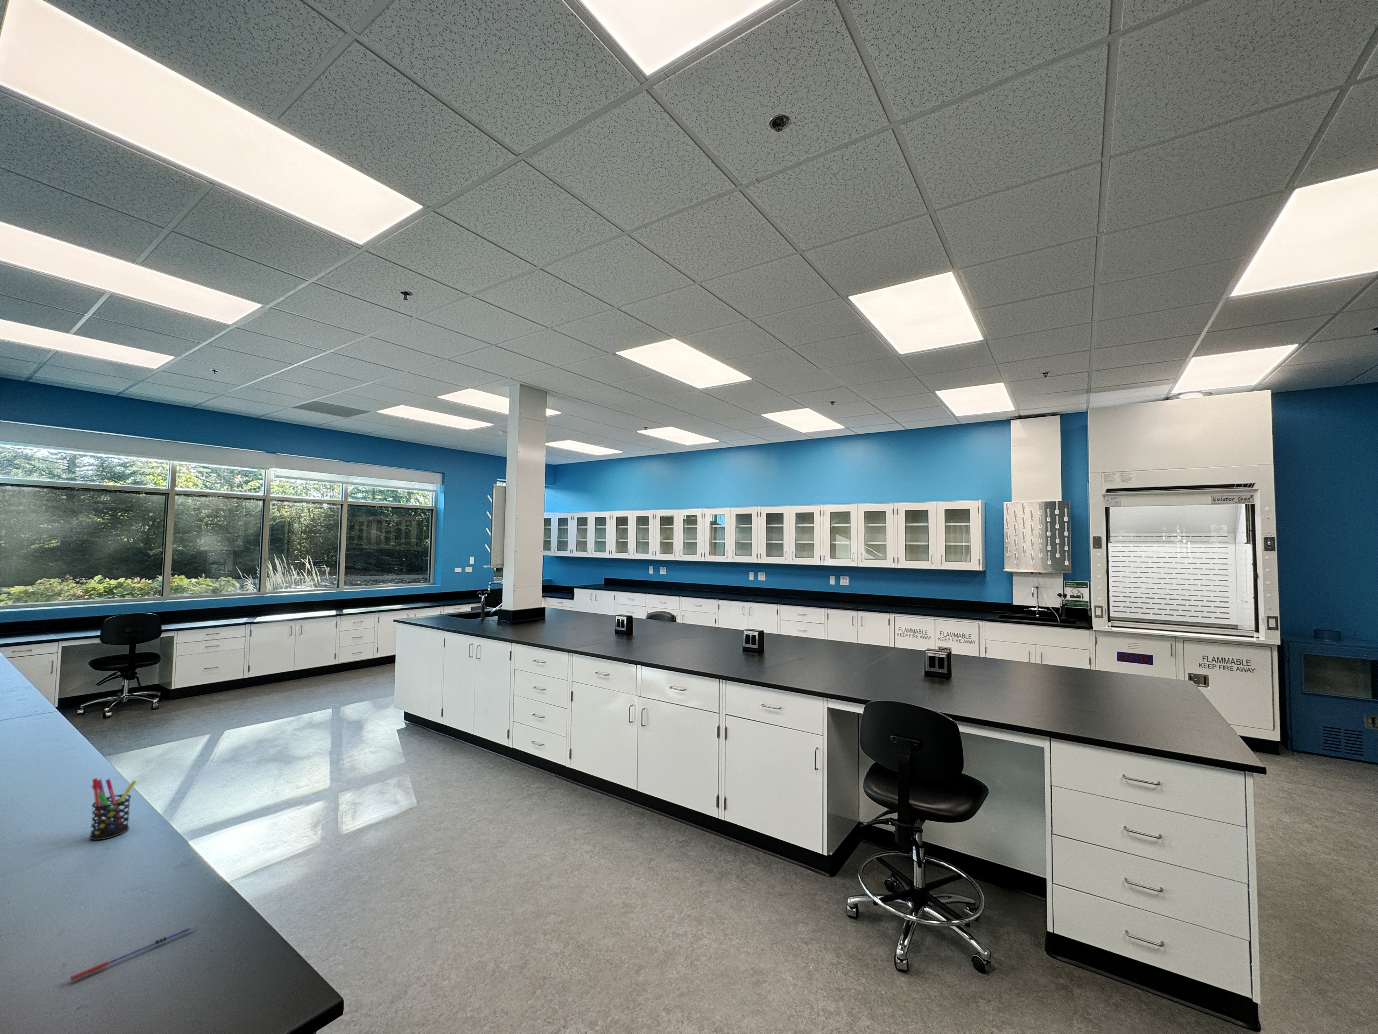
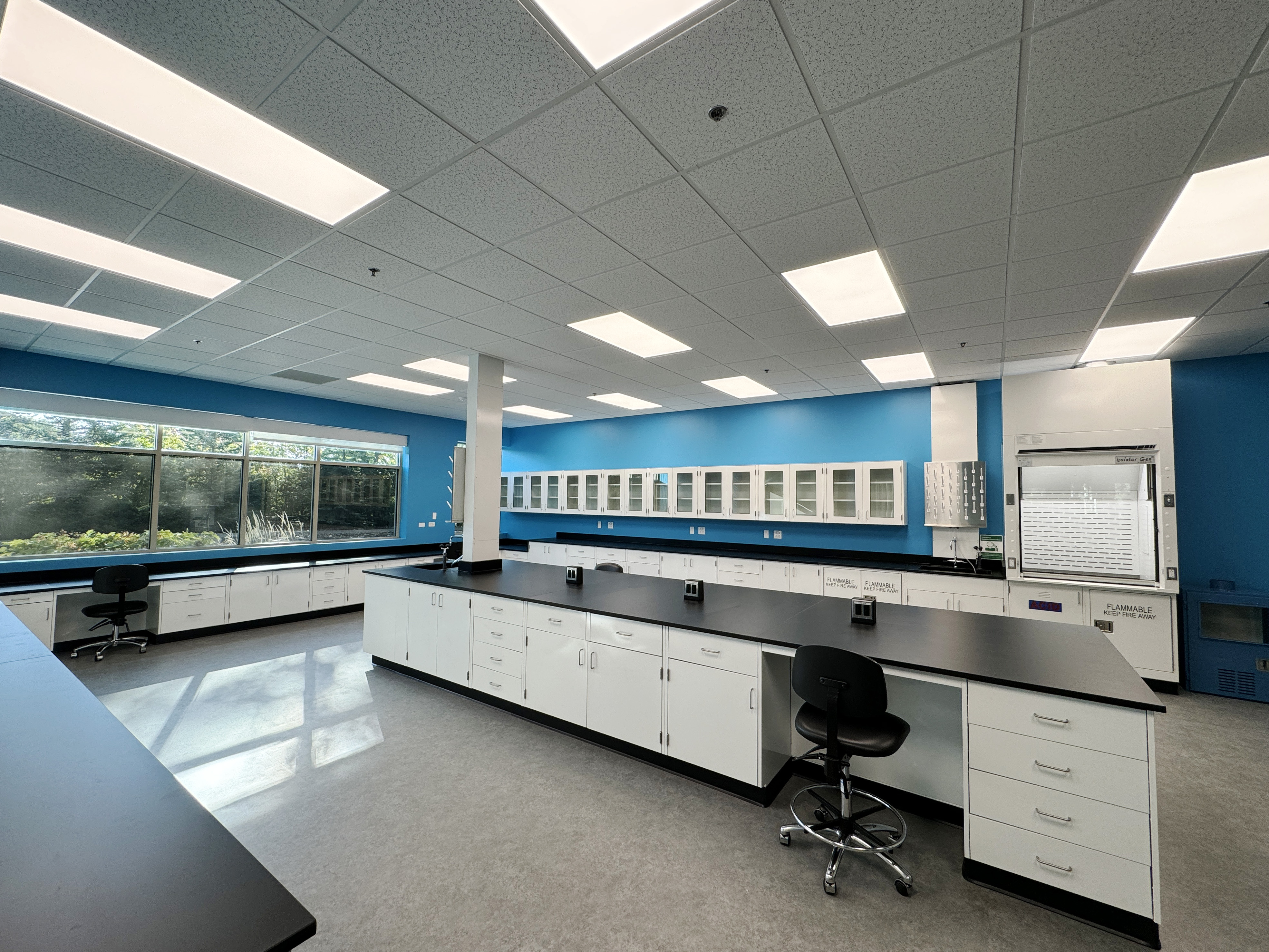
- pen (138, 950)
- pen holder (108, 806)
